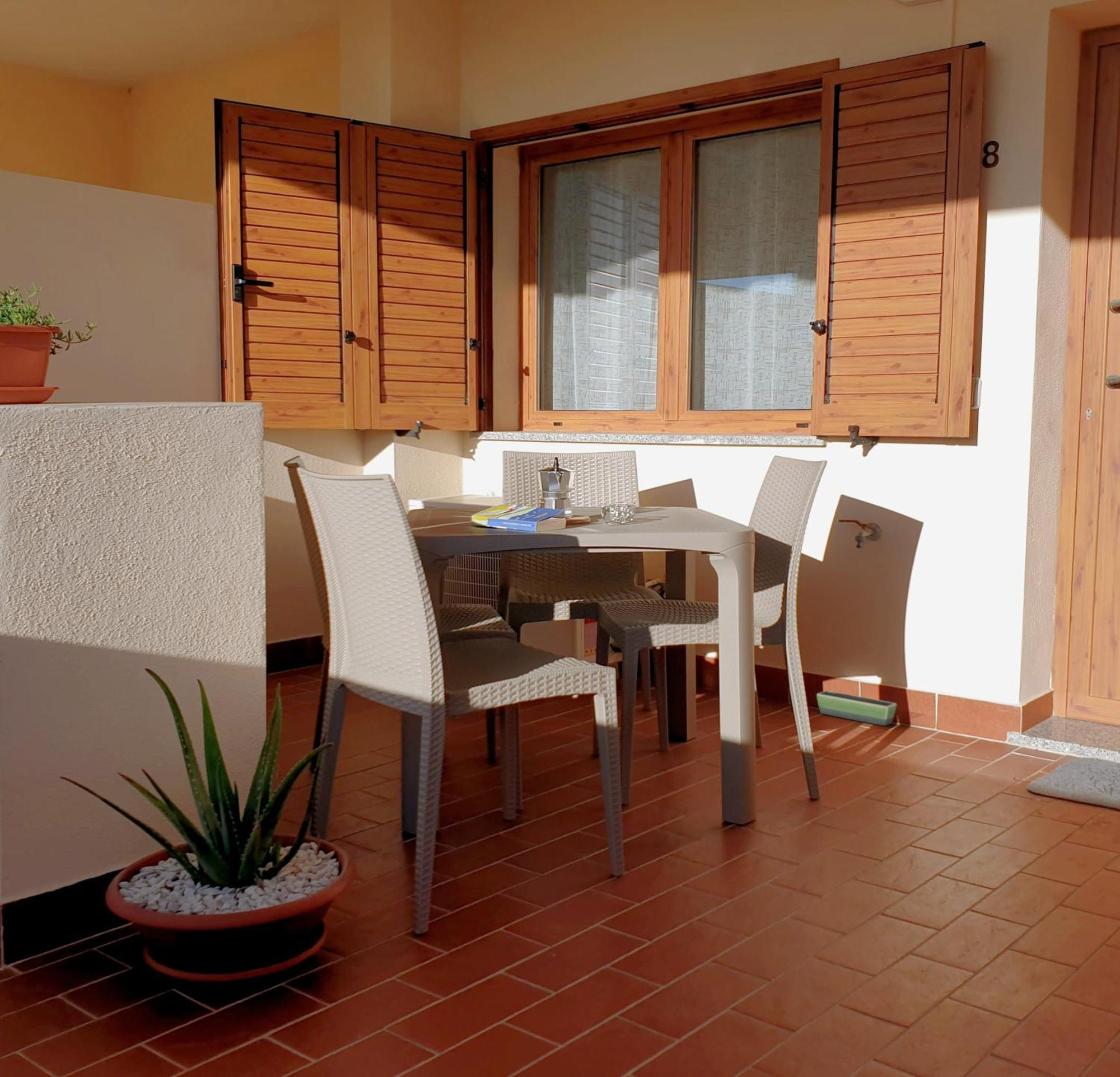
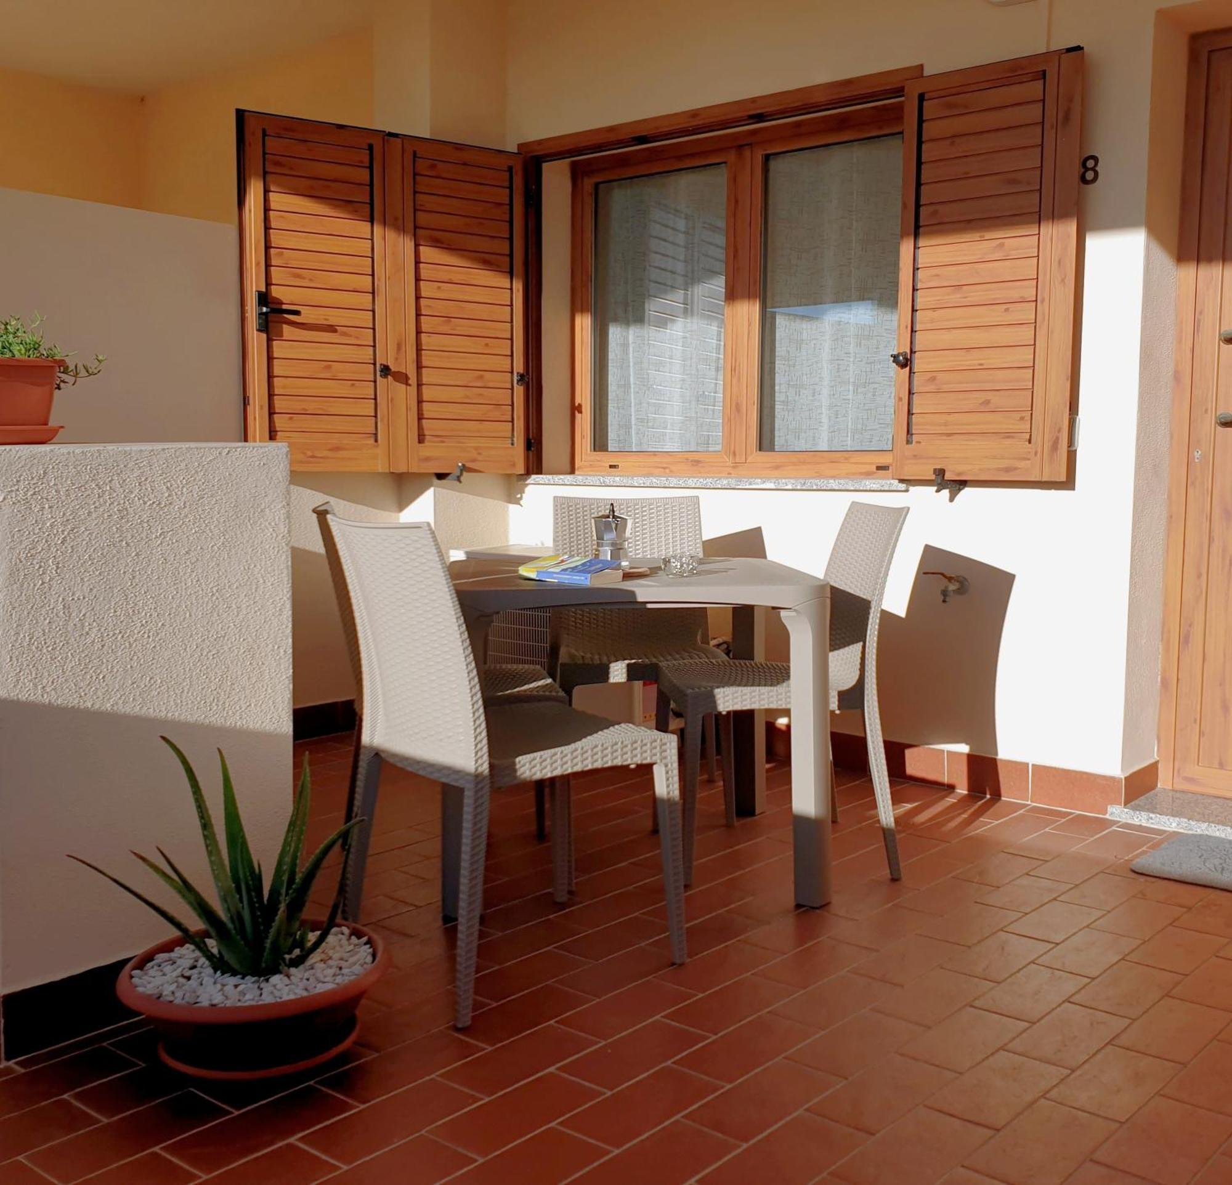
- planter (856, 708)
